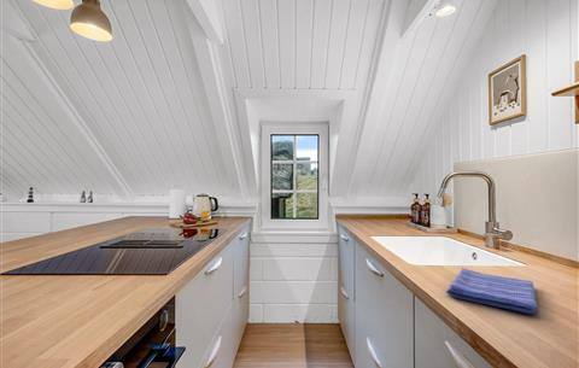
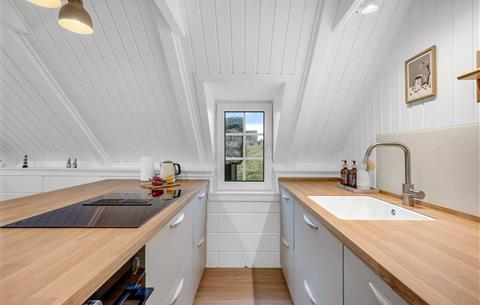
- dish towel (491, 286)
